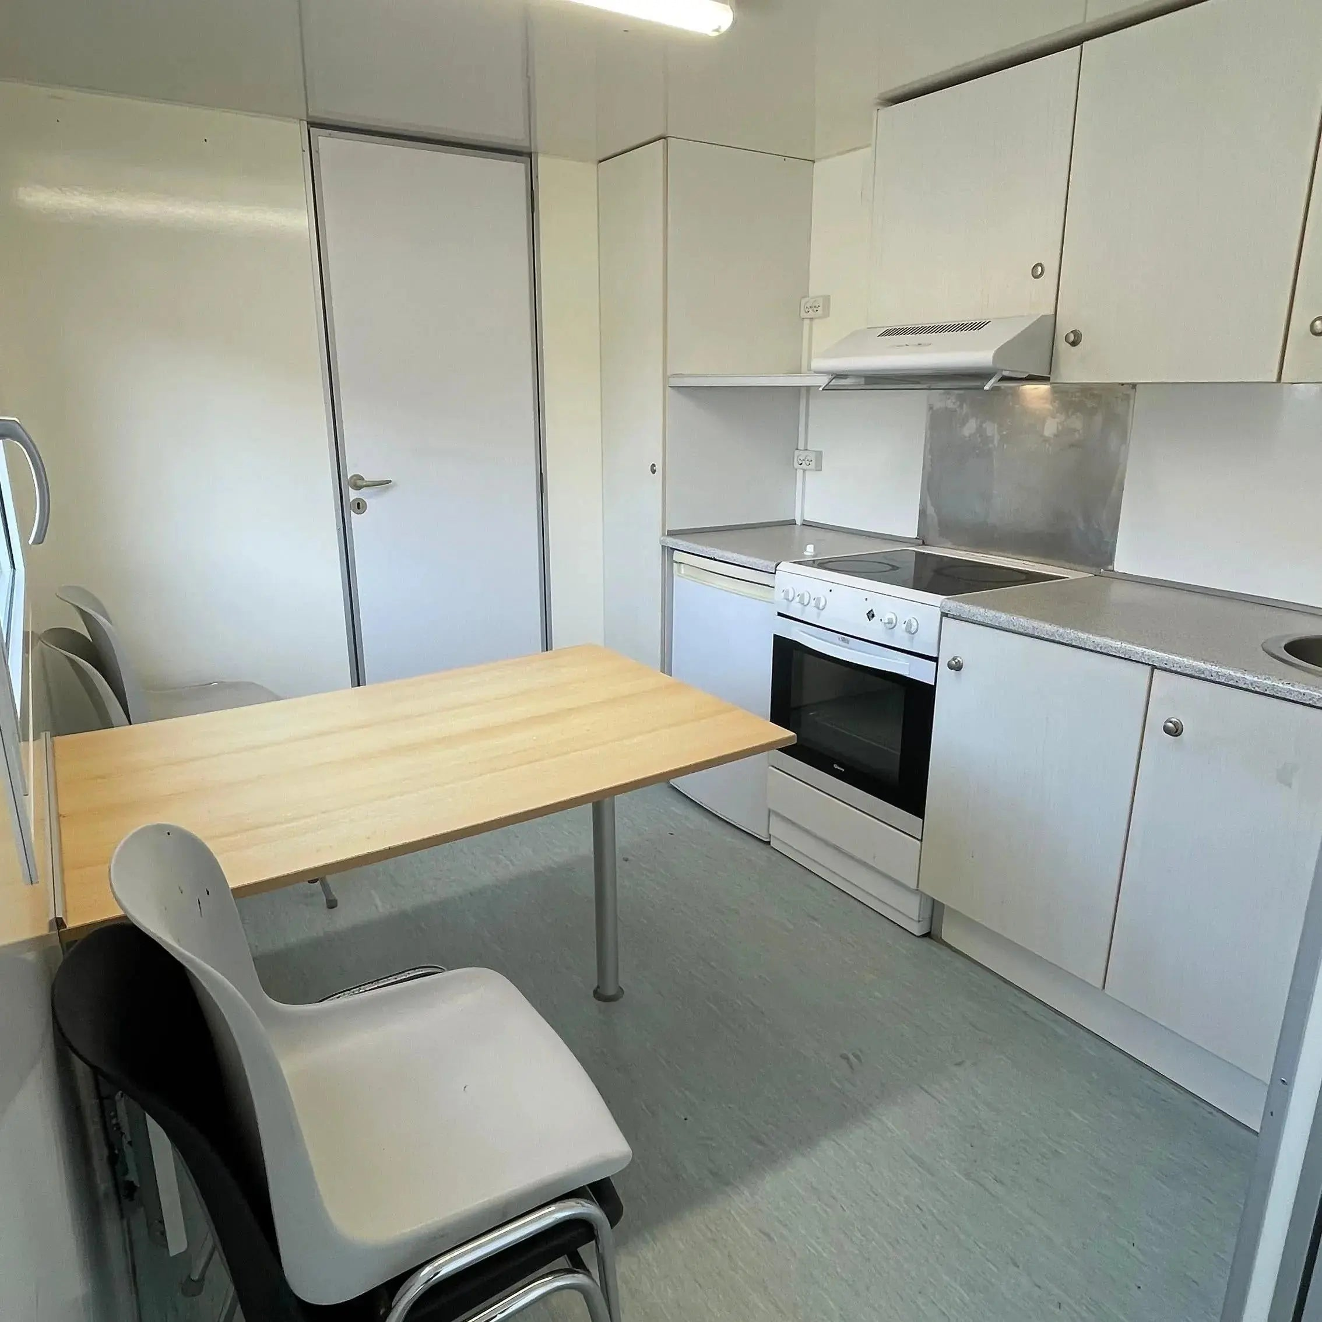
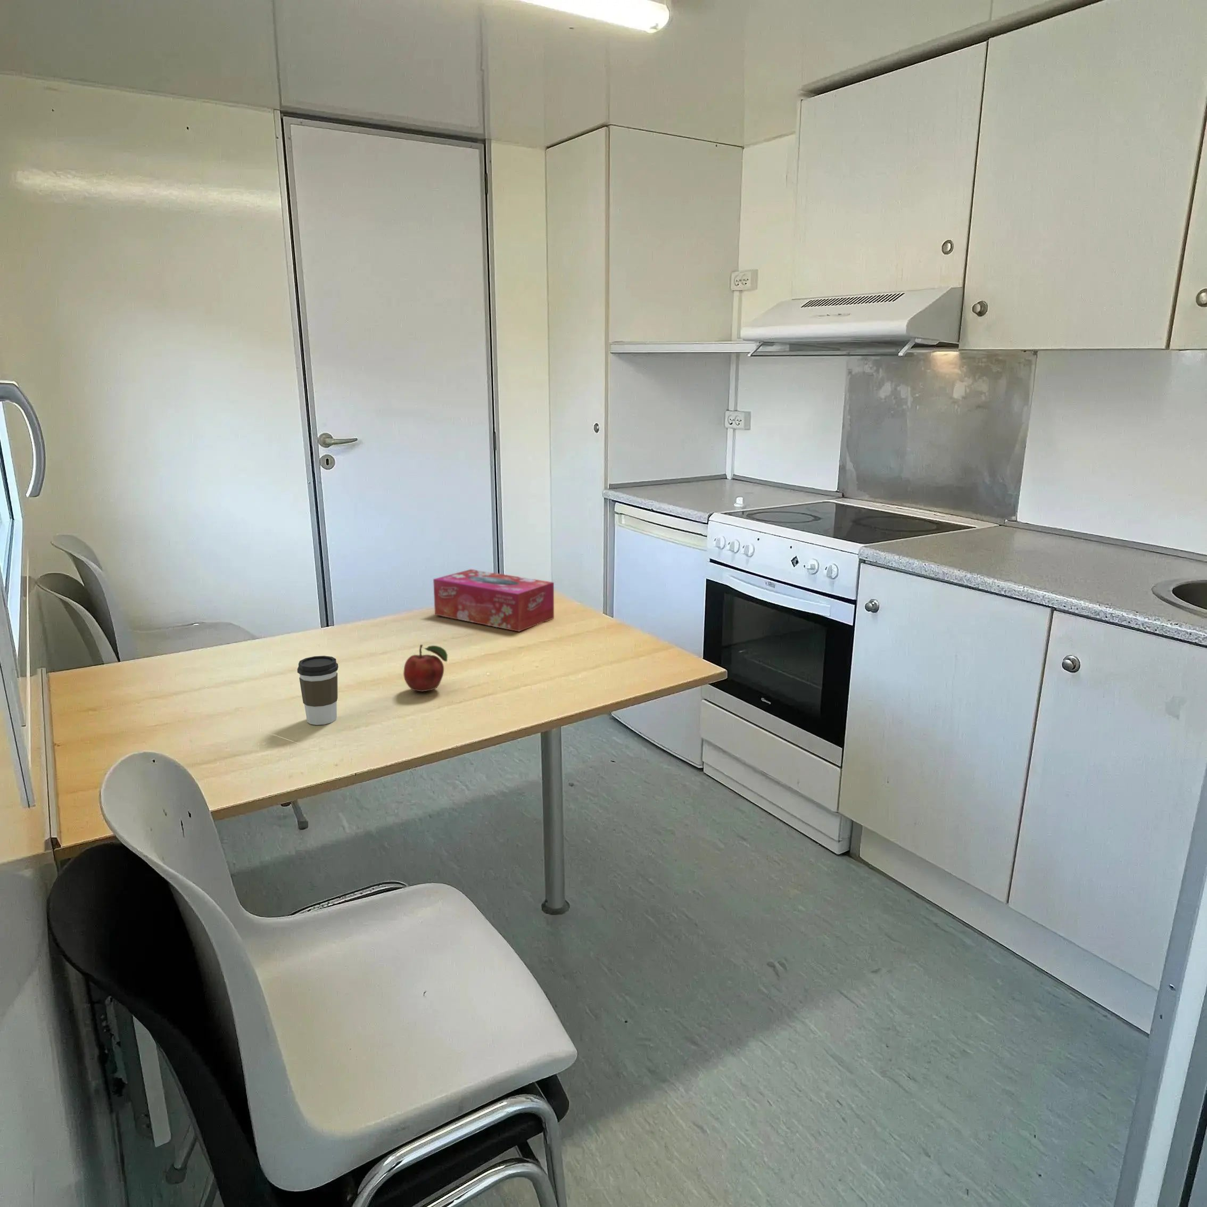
+ fruit (426, 668)
+ tissue box (493, 599)
+ coffee cup (319, 690)
